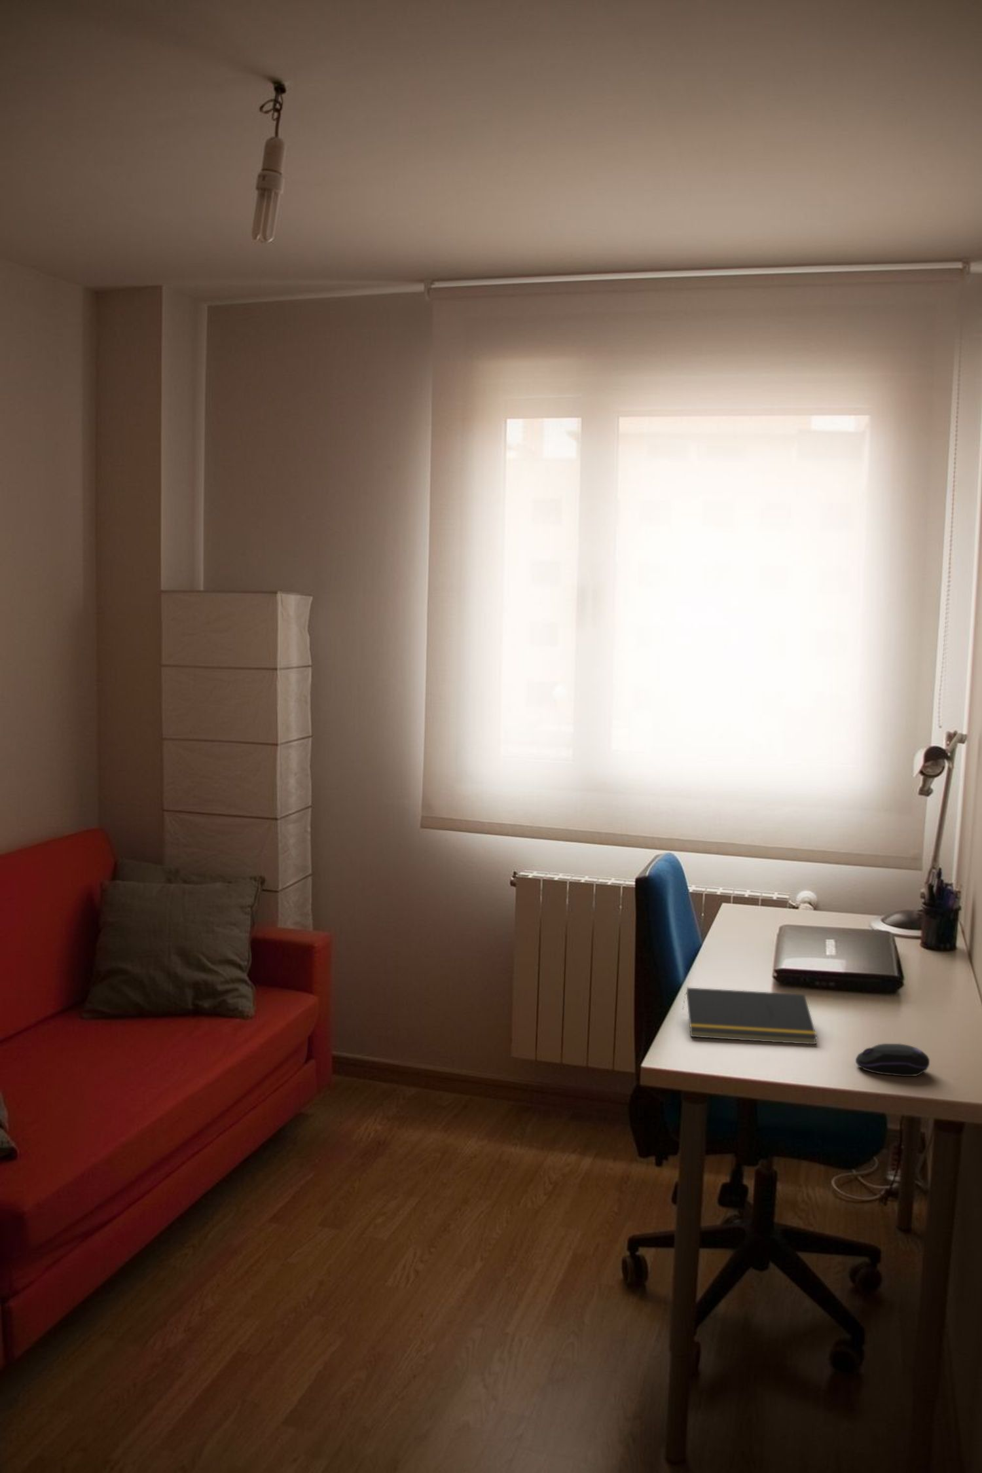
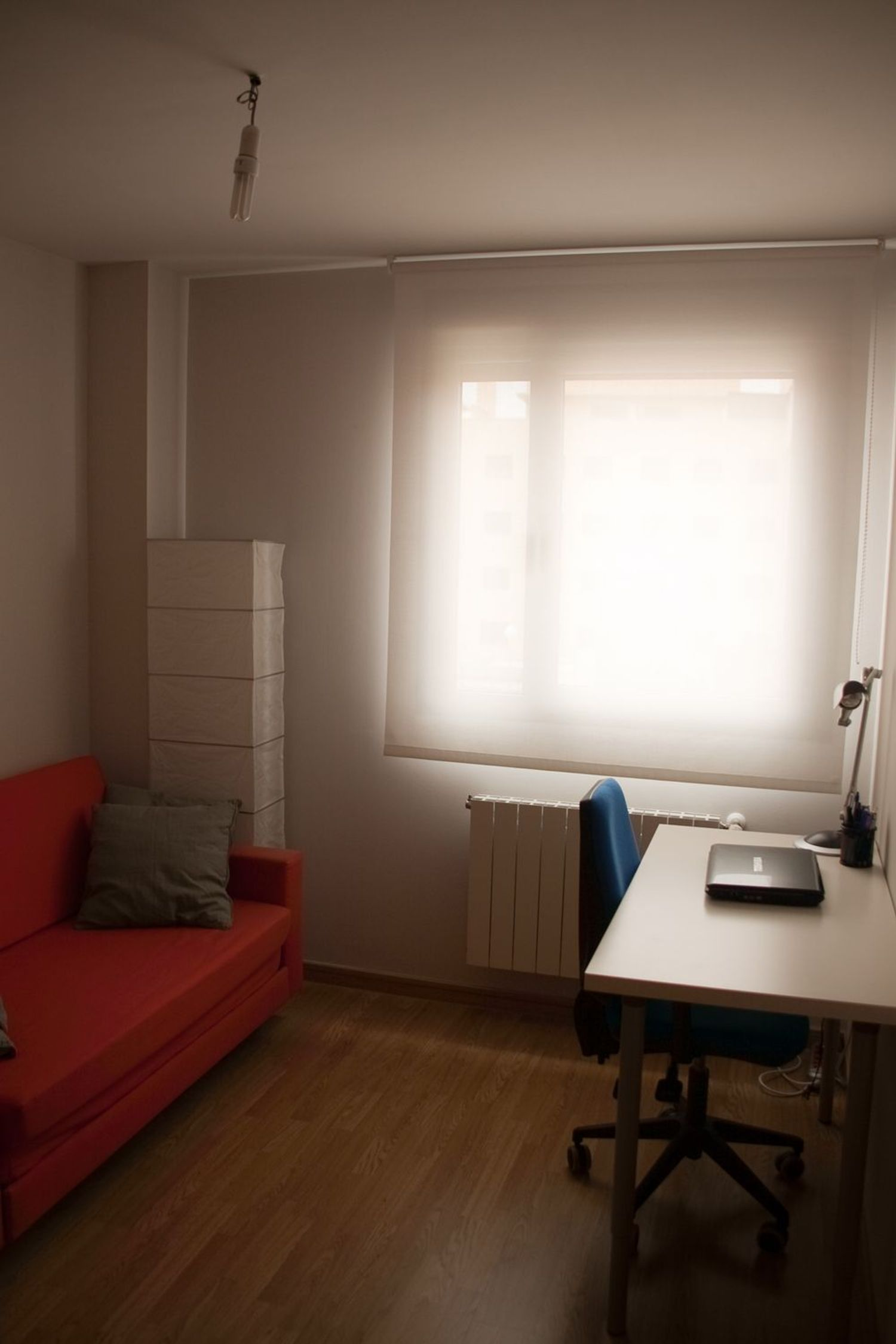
- notepad (749, 1015)
- computer mouse (892, 1057)
